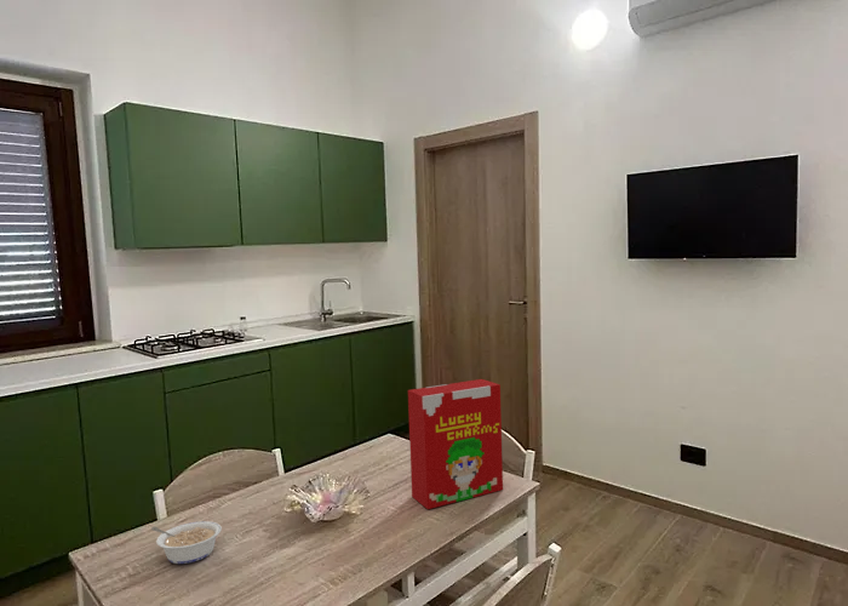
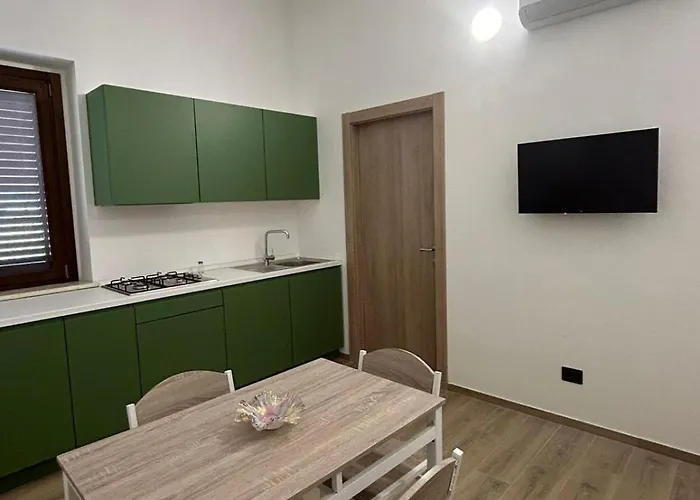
- legume (187, 542)
- cereal box (457, 440)
